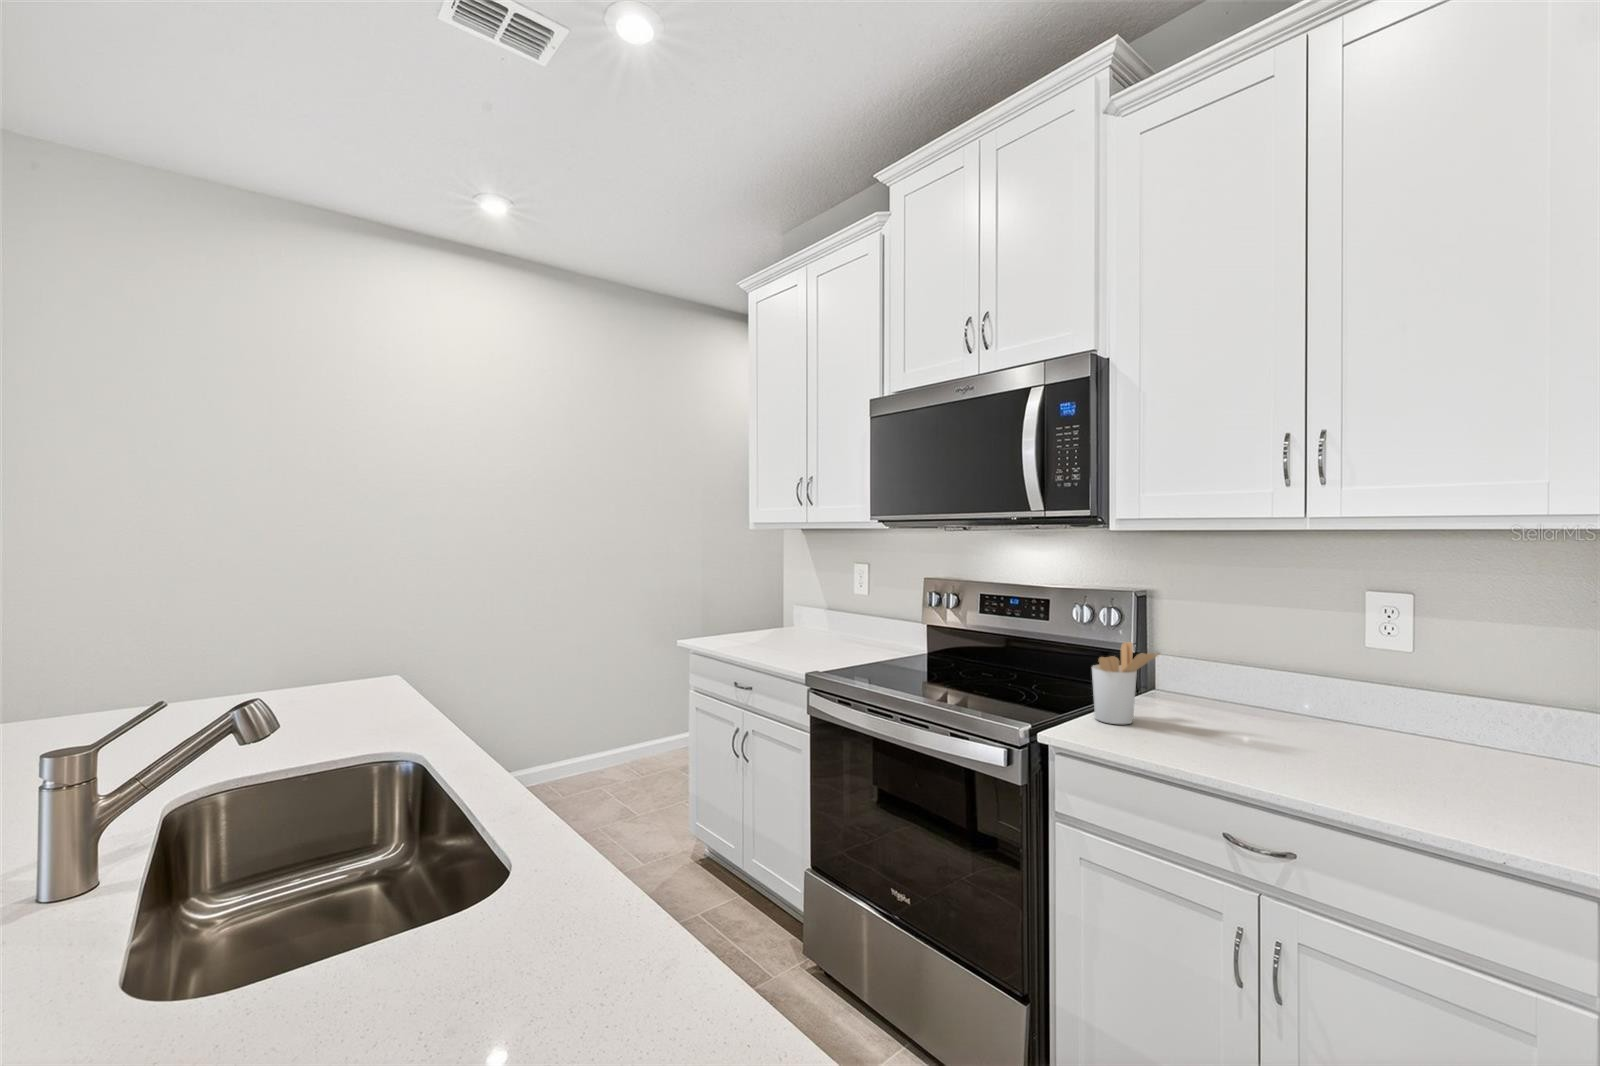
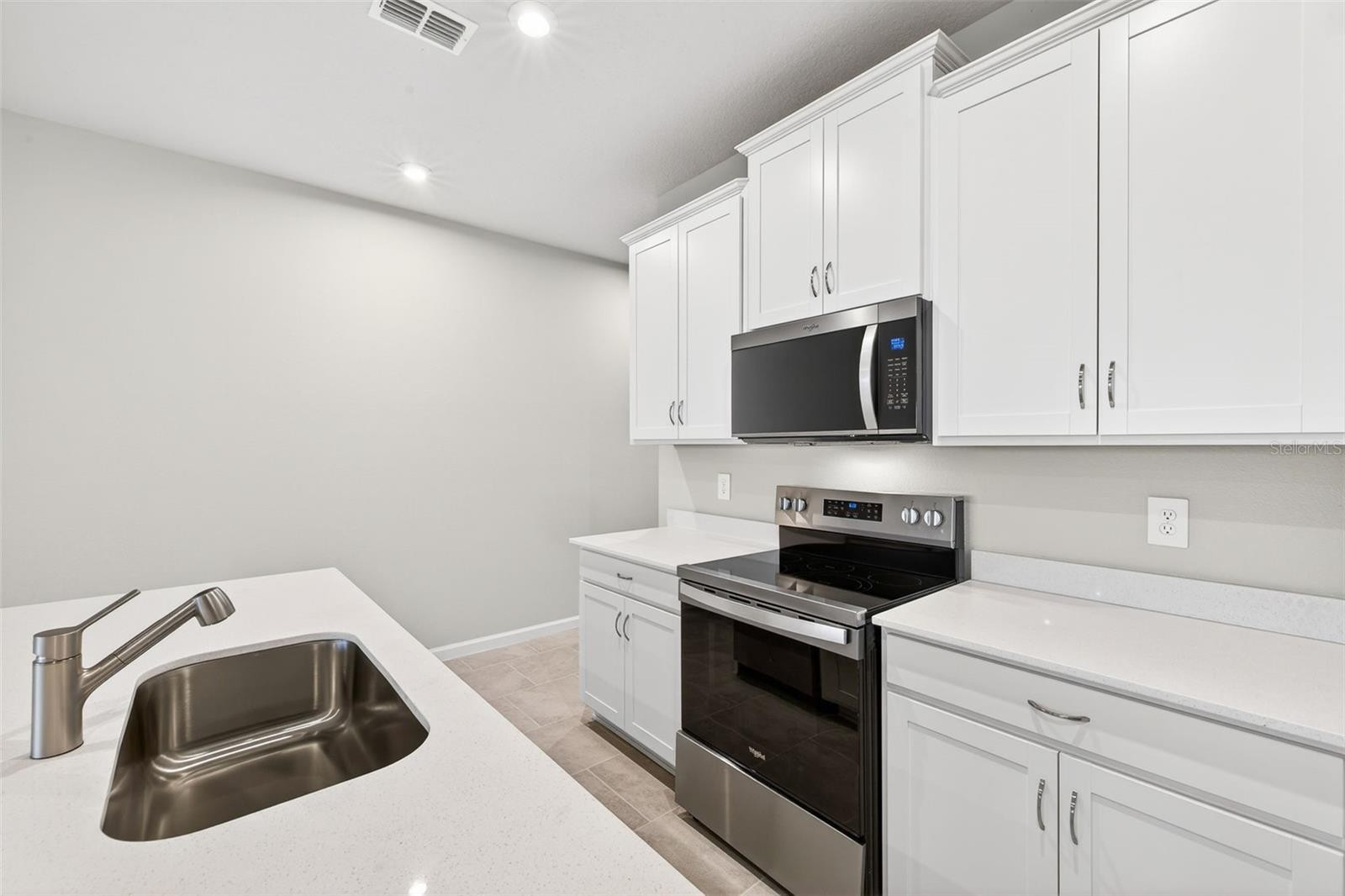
- utensil holder (1124, 683)
